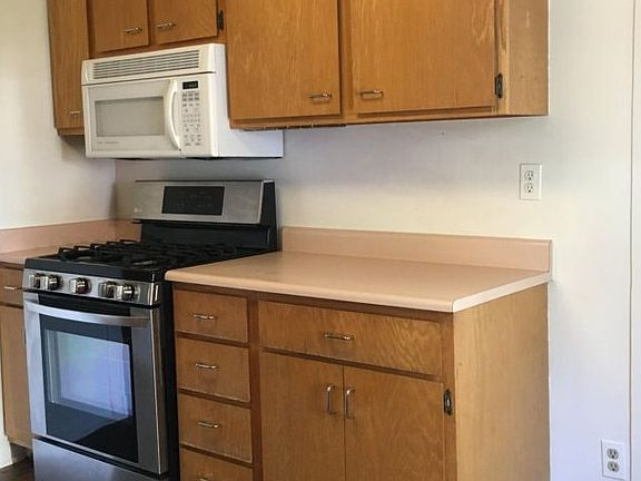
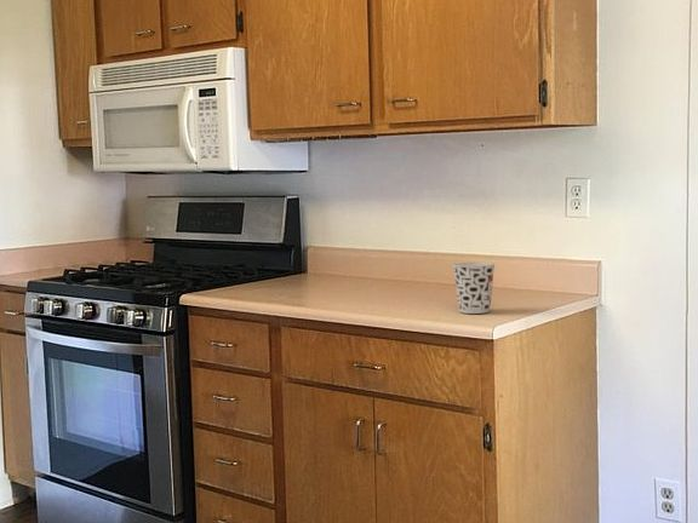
+ cup (474, 287)
